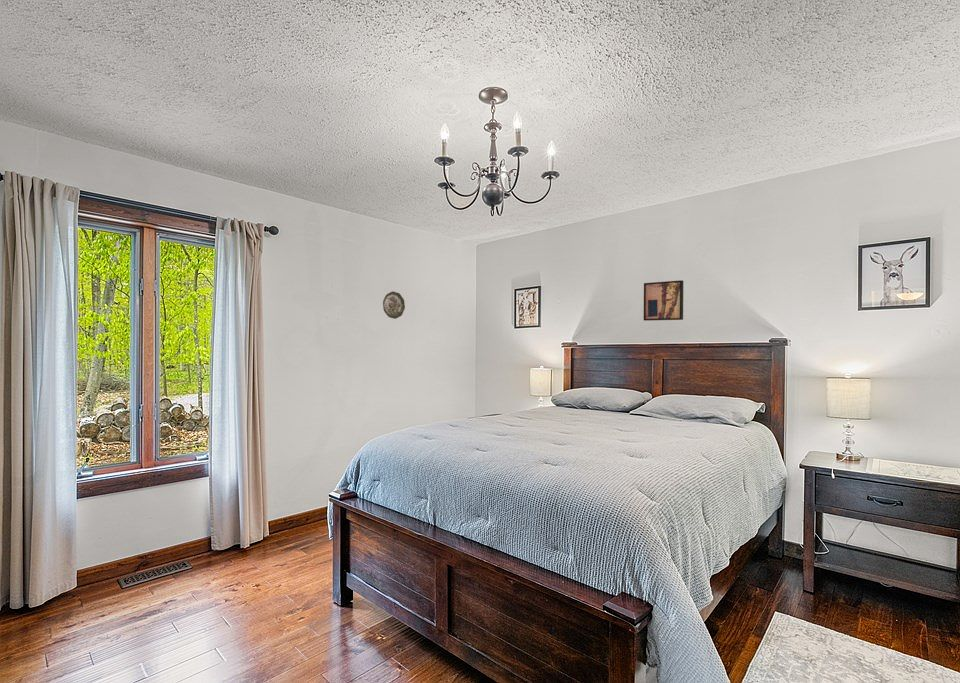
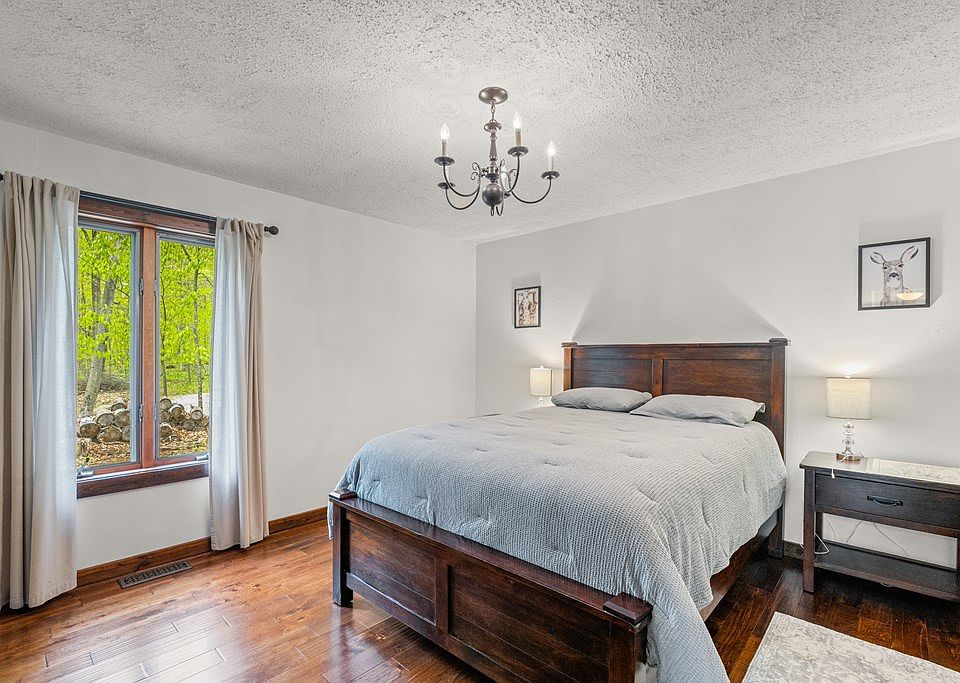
- decorative plate (393, 305)
- wall art (663, 301)
